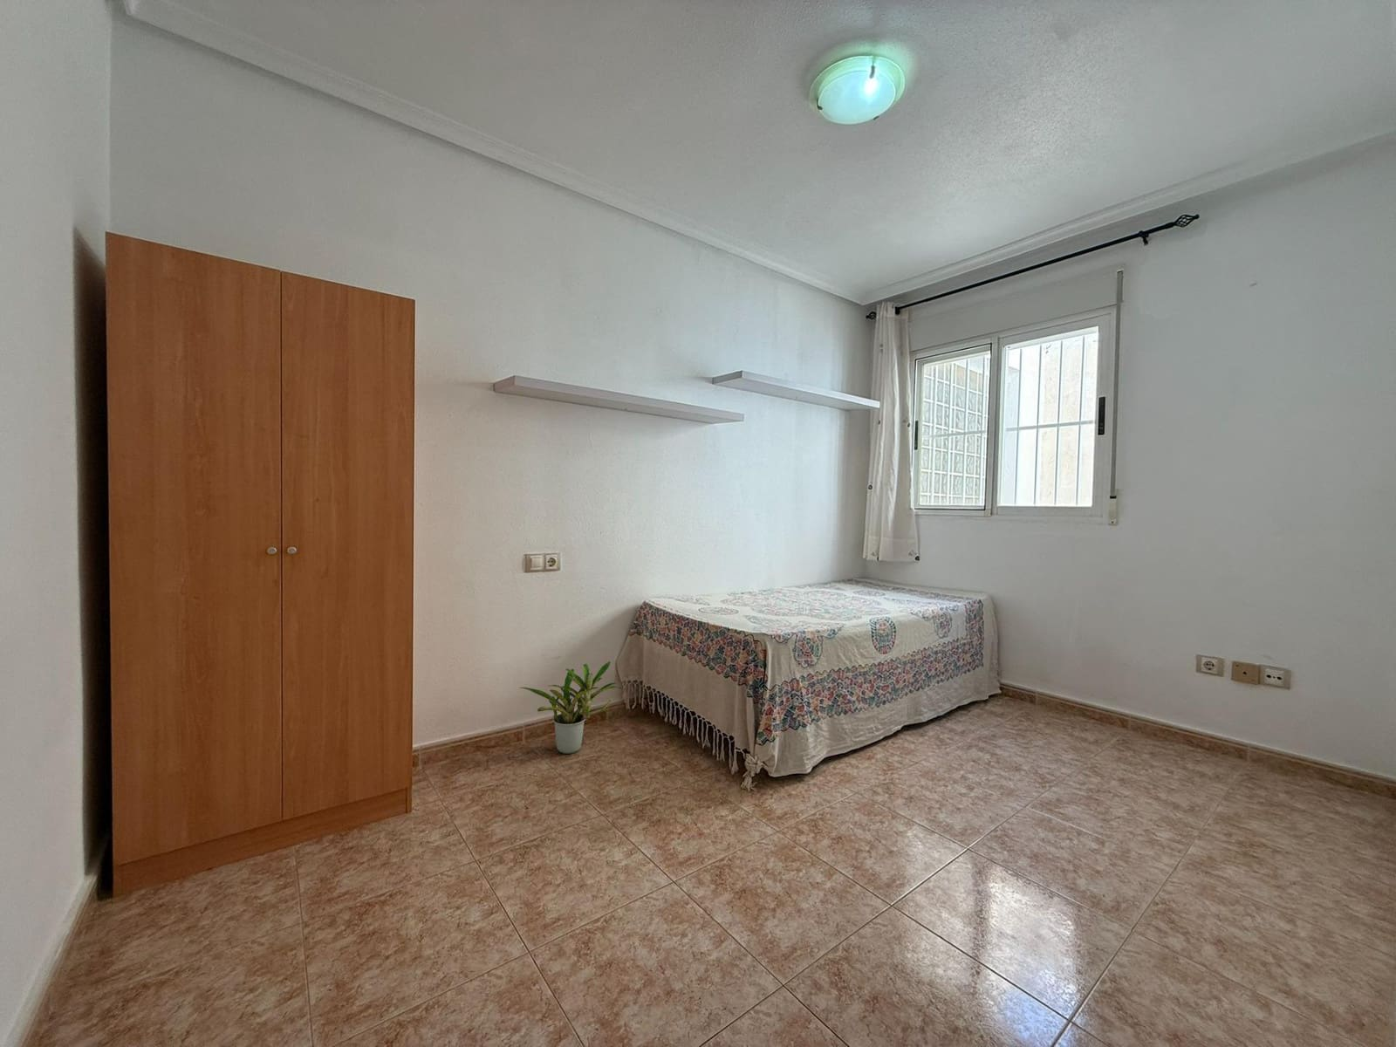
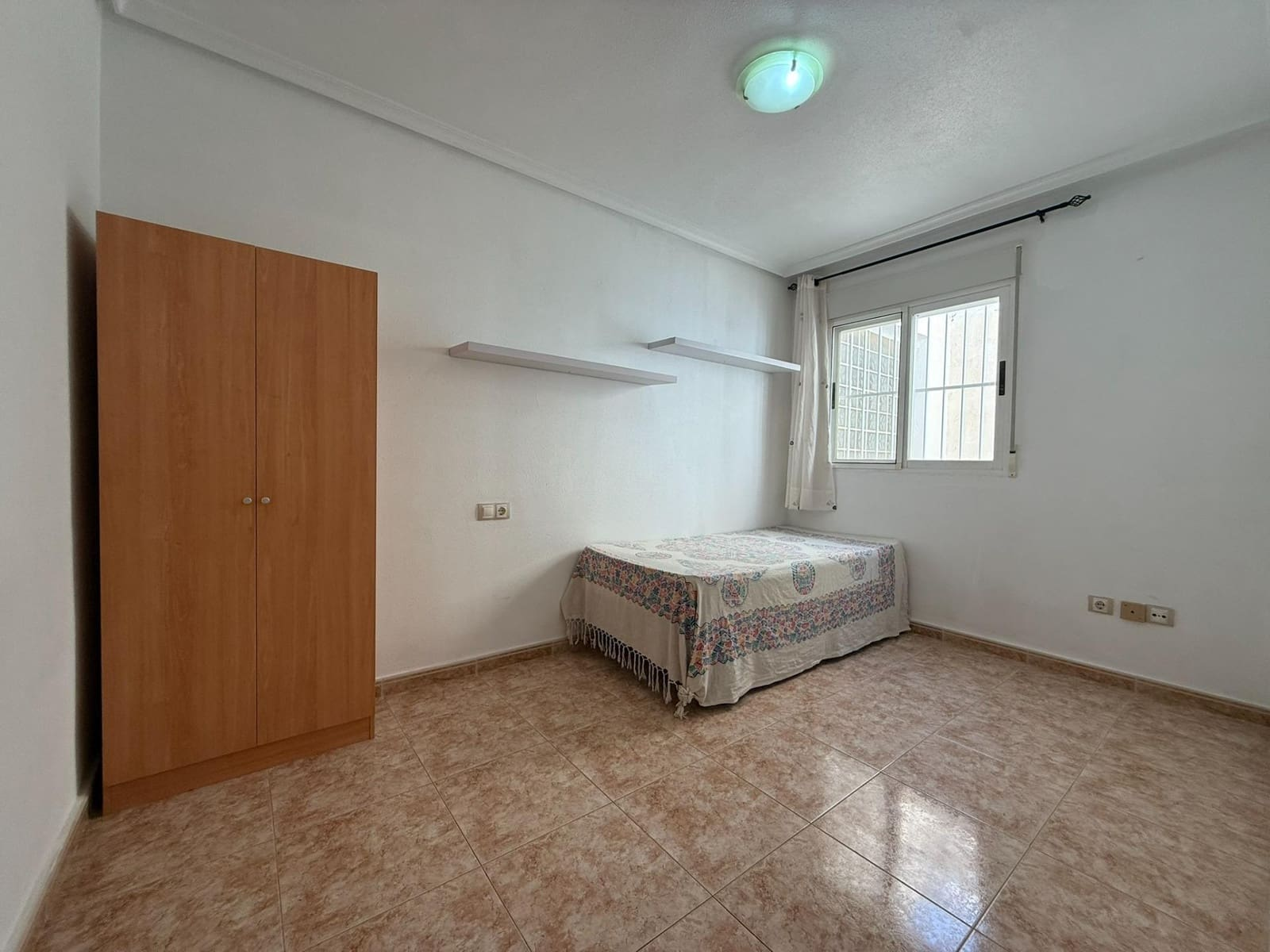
- potted plant (577, 707)
